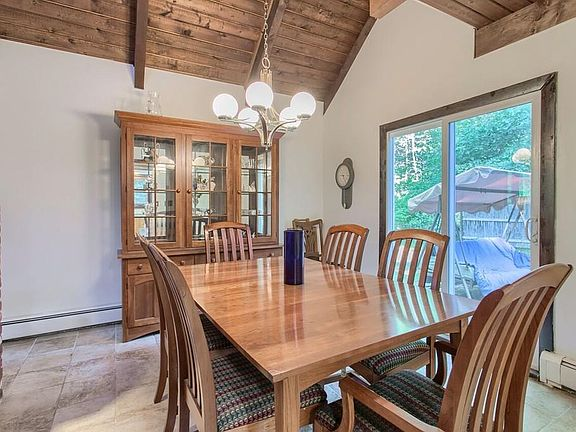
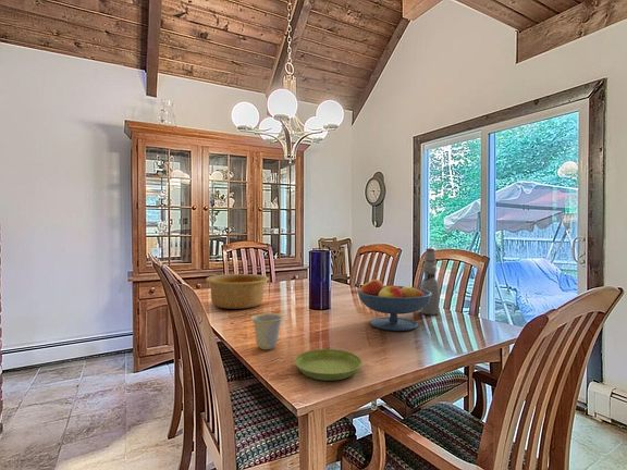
+ bottle (429, 281)
+ bowl (237, 290)
+ fruit bowl (393, 301)
+ saucer (328, 364)
+ cup (267, 332)
